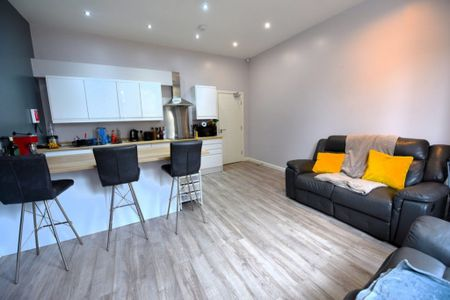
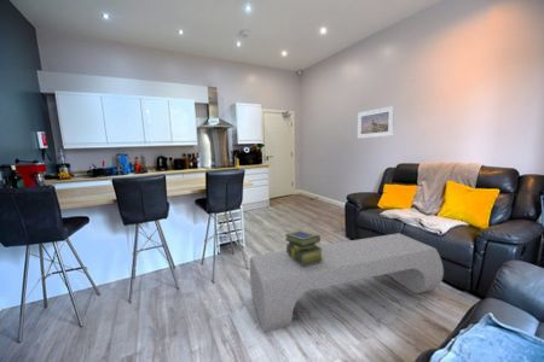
+ stack of books (302, 245)
+ bench (343, 273)
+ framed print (374, 123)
